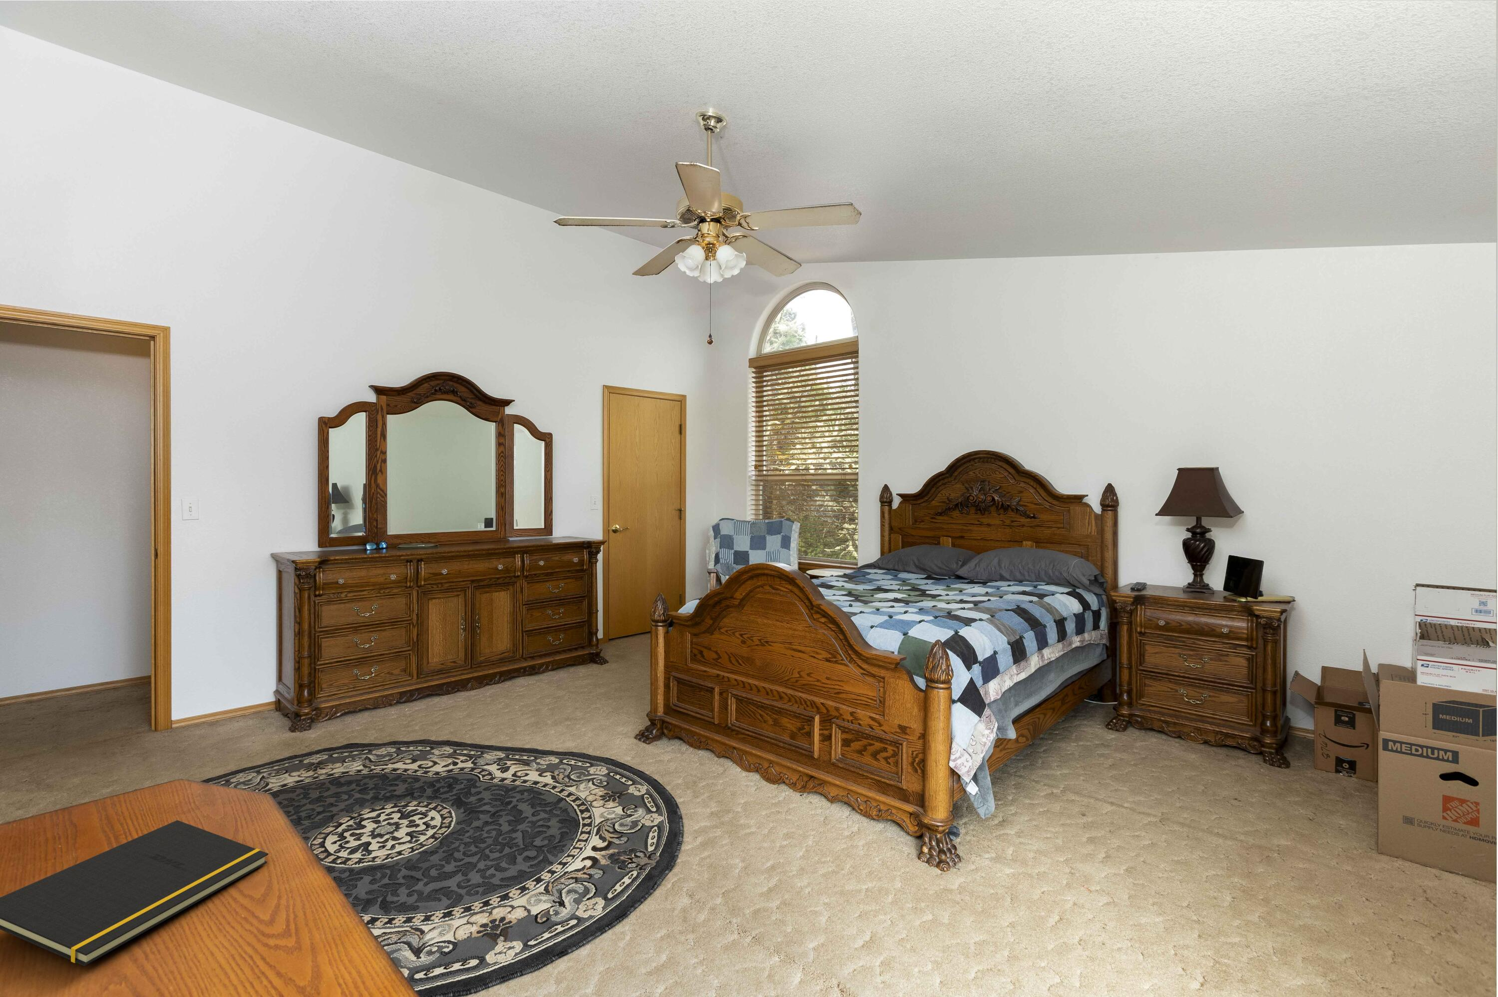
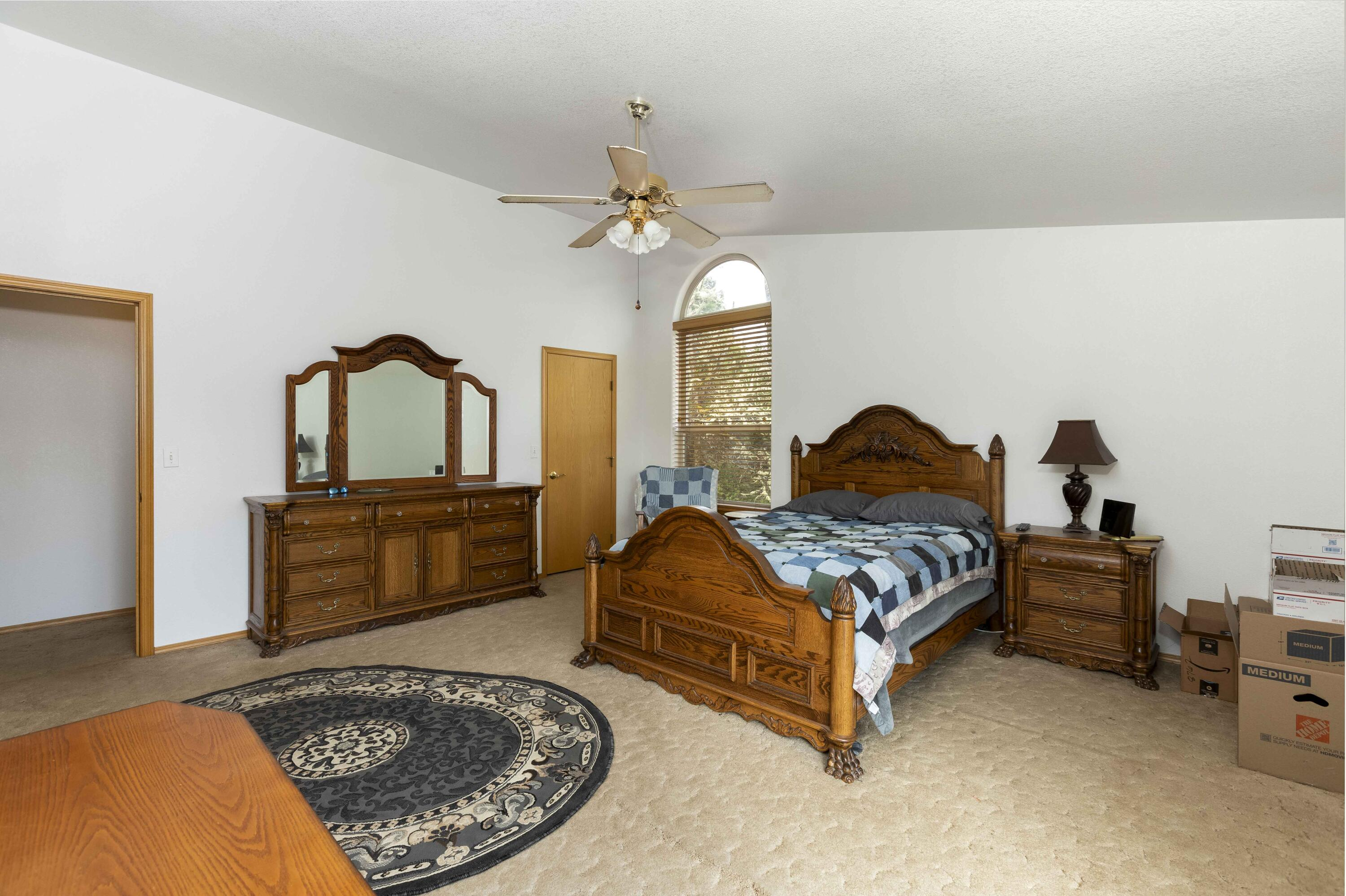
- notepad (137, 882)
